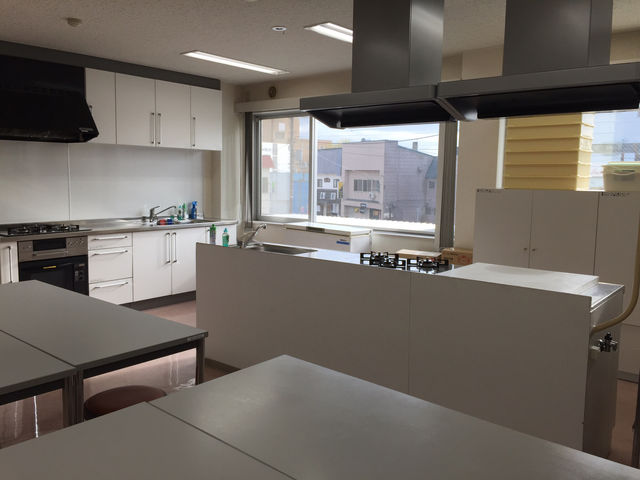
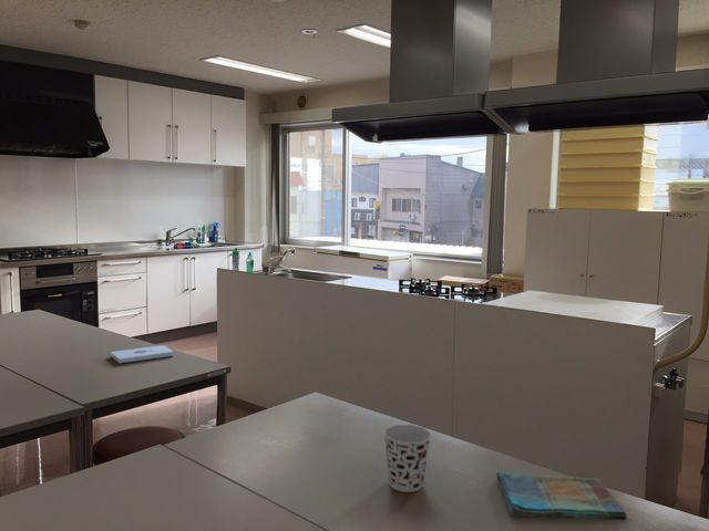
+ notepad (142, 353)
+ dish towel (556, 493)
+ cup (407, 458)
